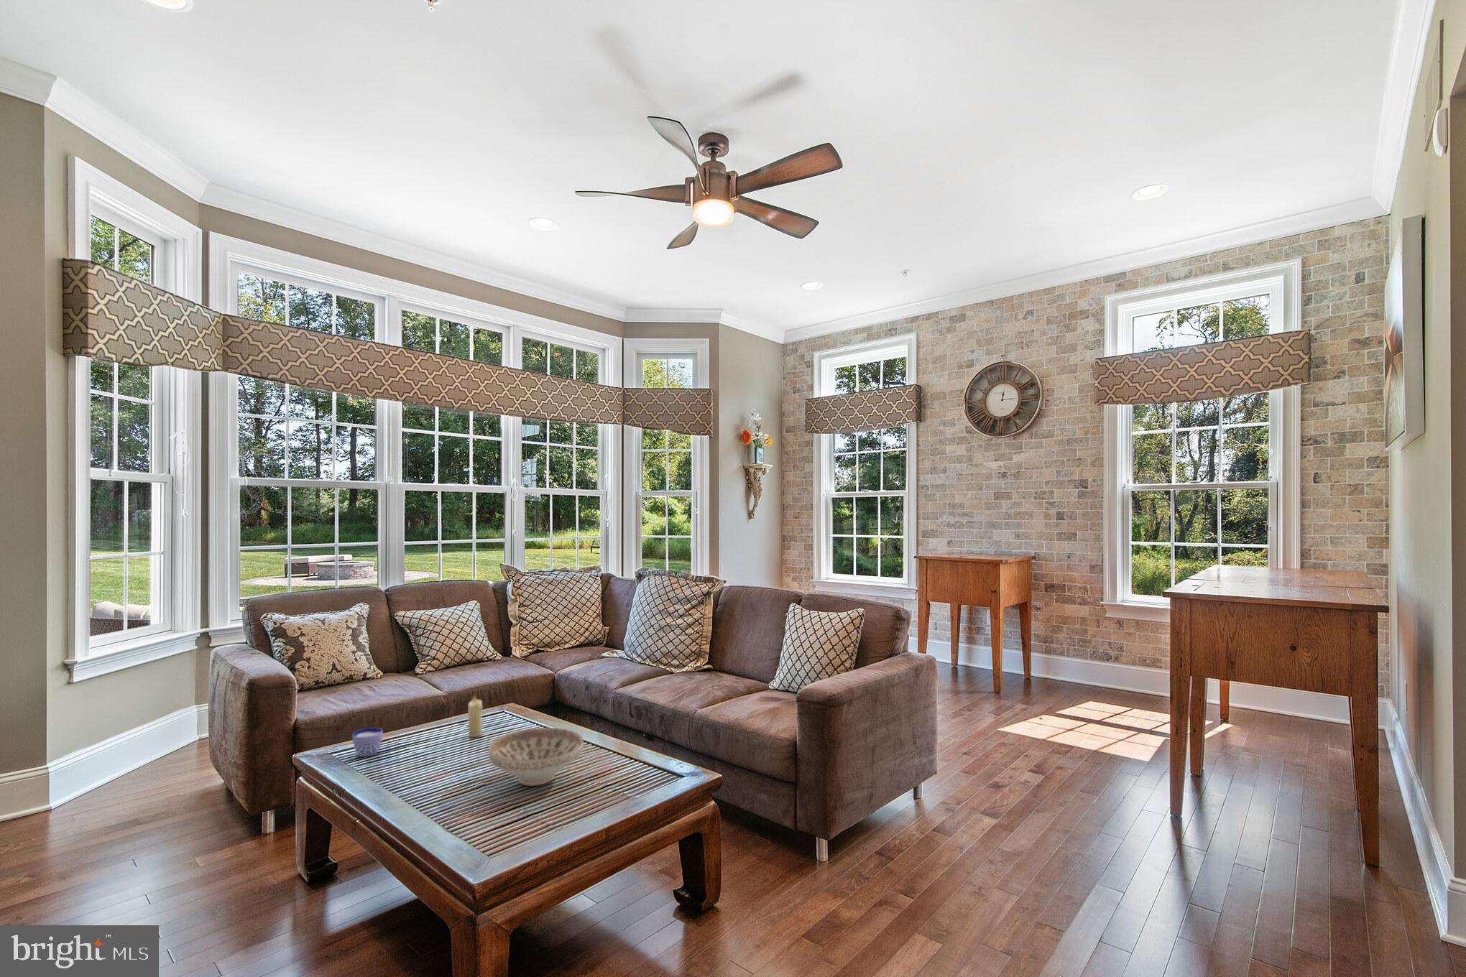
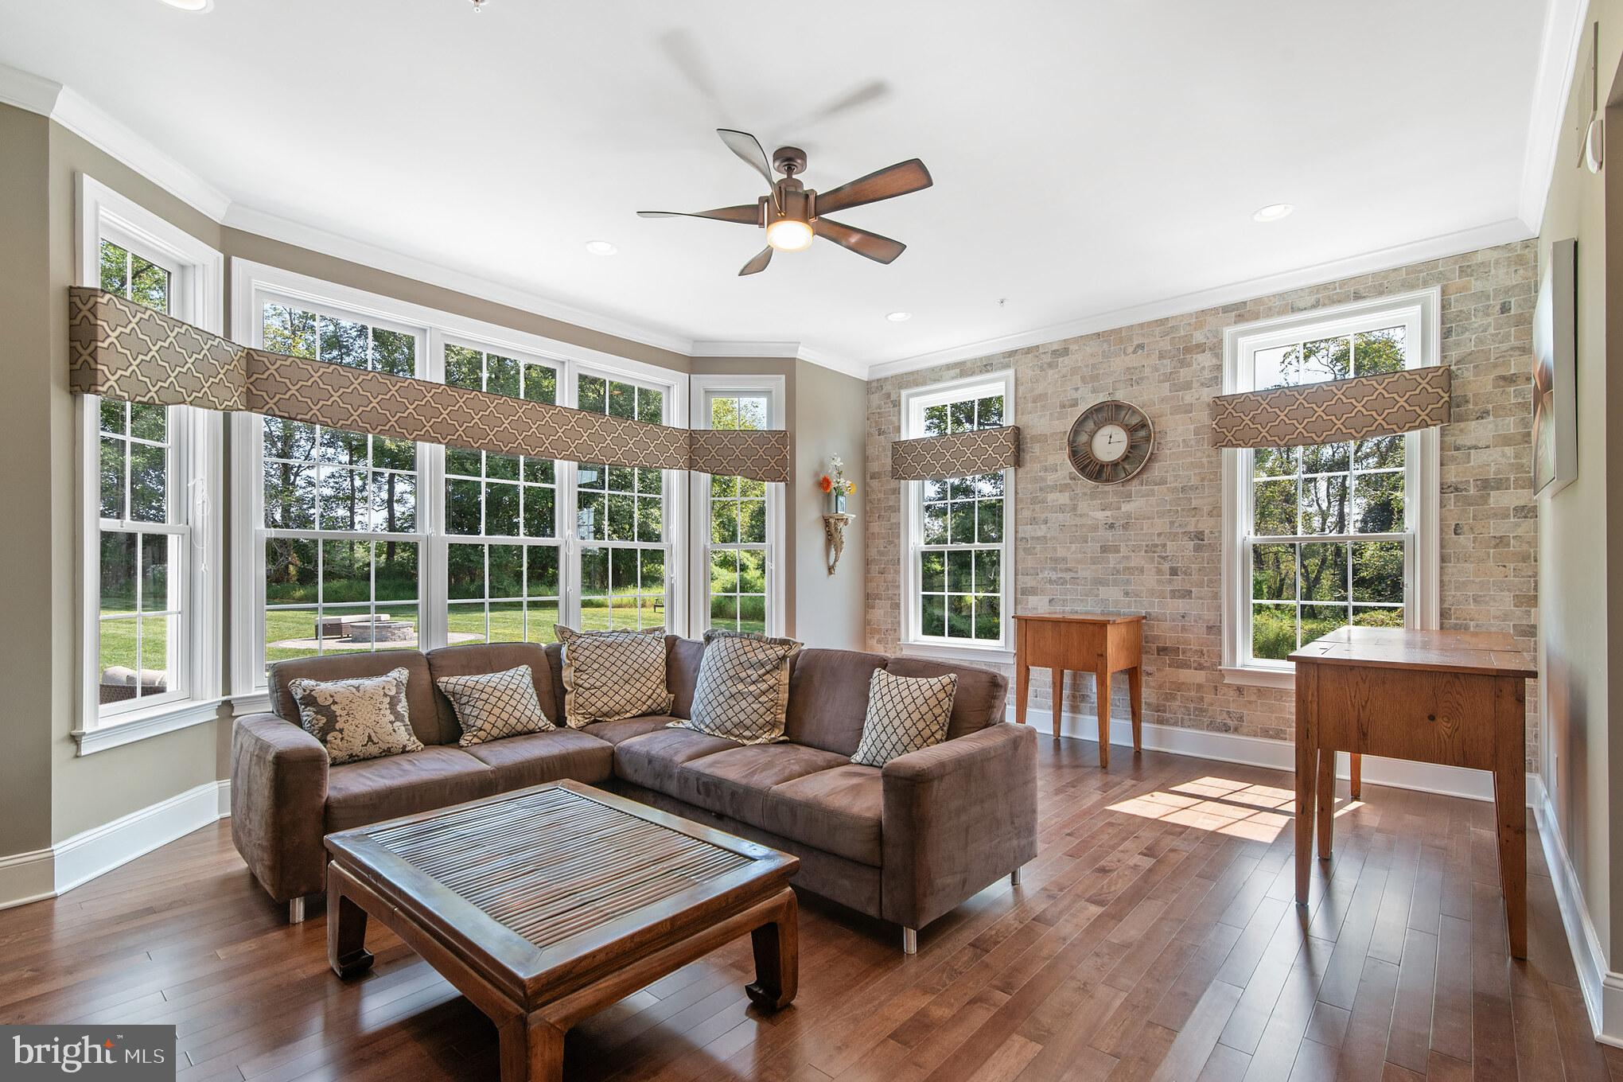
- decorative bowl (537, 761)
- candle (474, 714)
- cup (366, 741)
